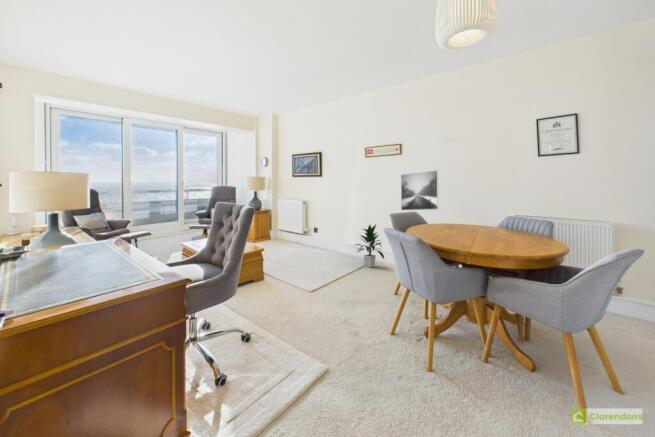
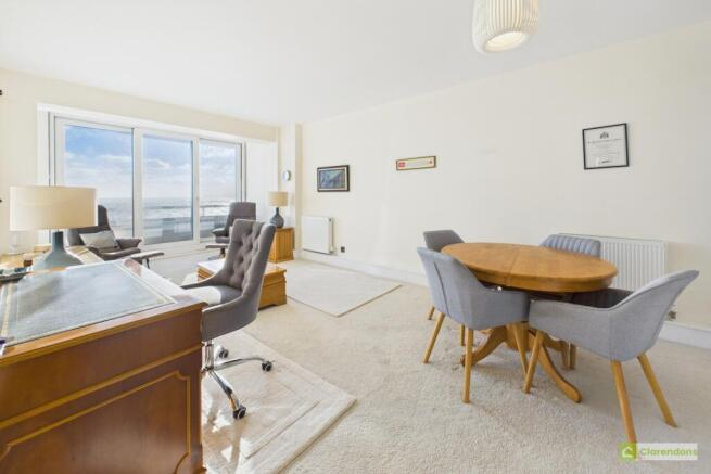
- indoor plant (370, 245)
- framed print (418, 191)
